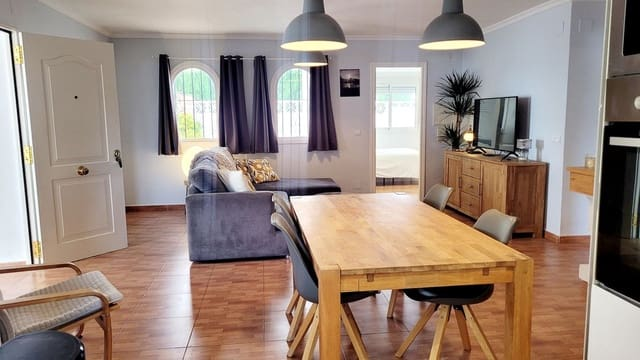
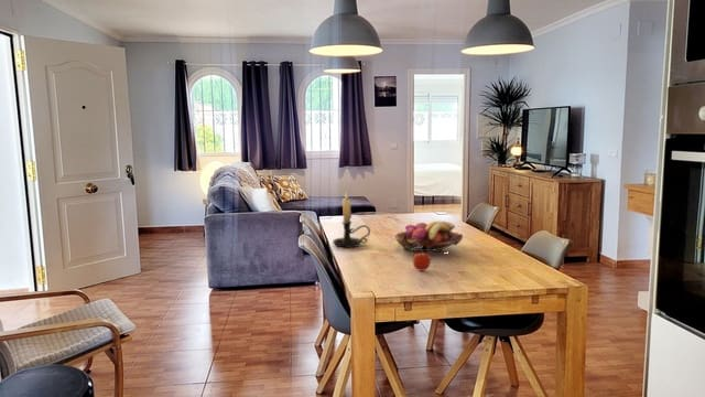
+ fruit basket (429, 235)
+ candle holder (350, 217)
+ apple (421, 260)
